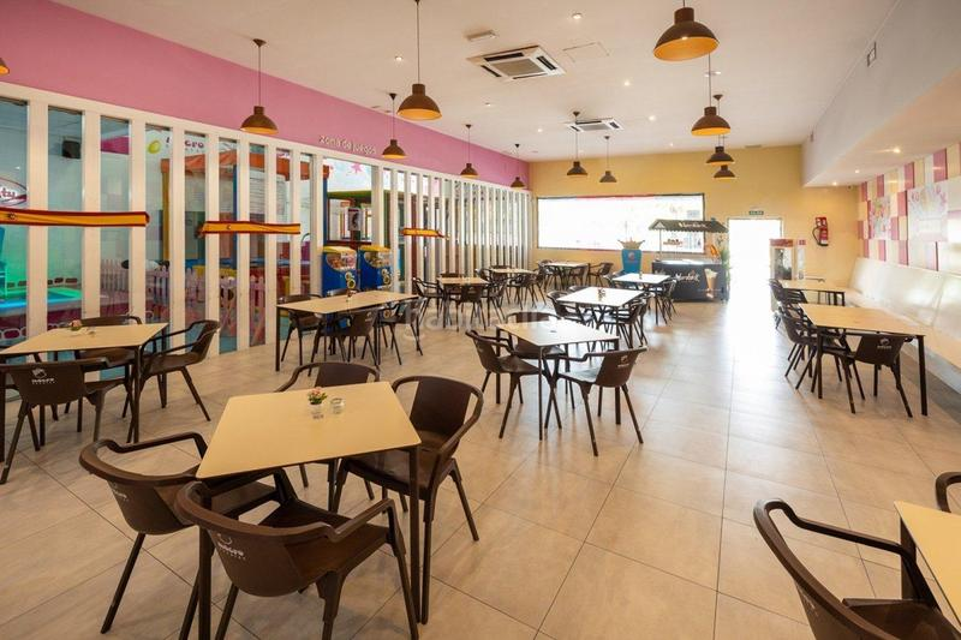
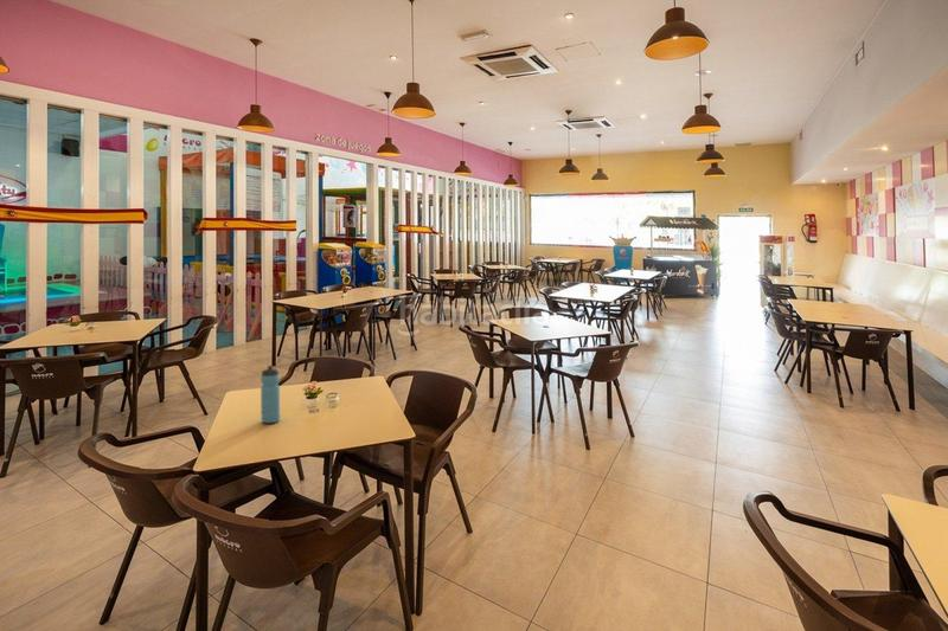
+ water bottle (270, 393)
